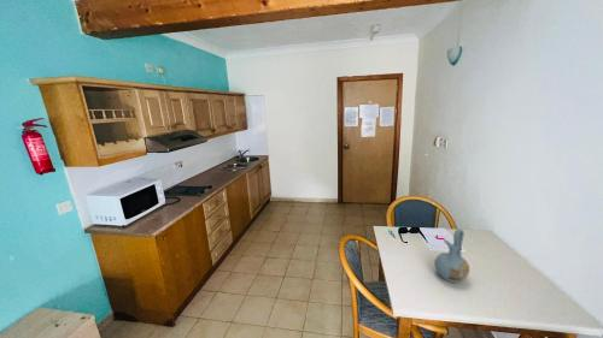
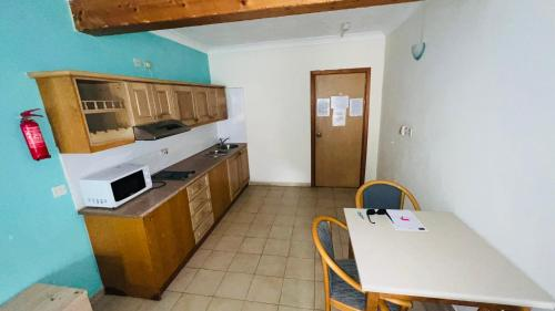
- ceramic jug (452, 255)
